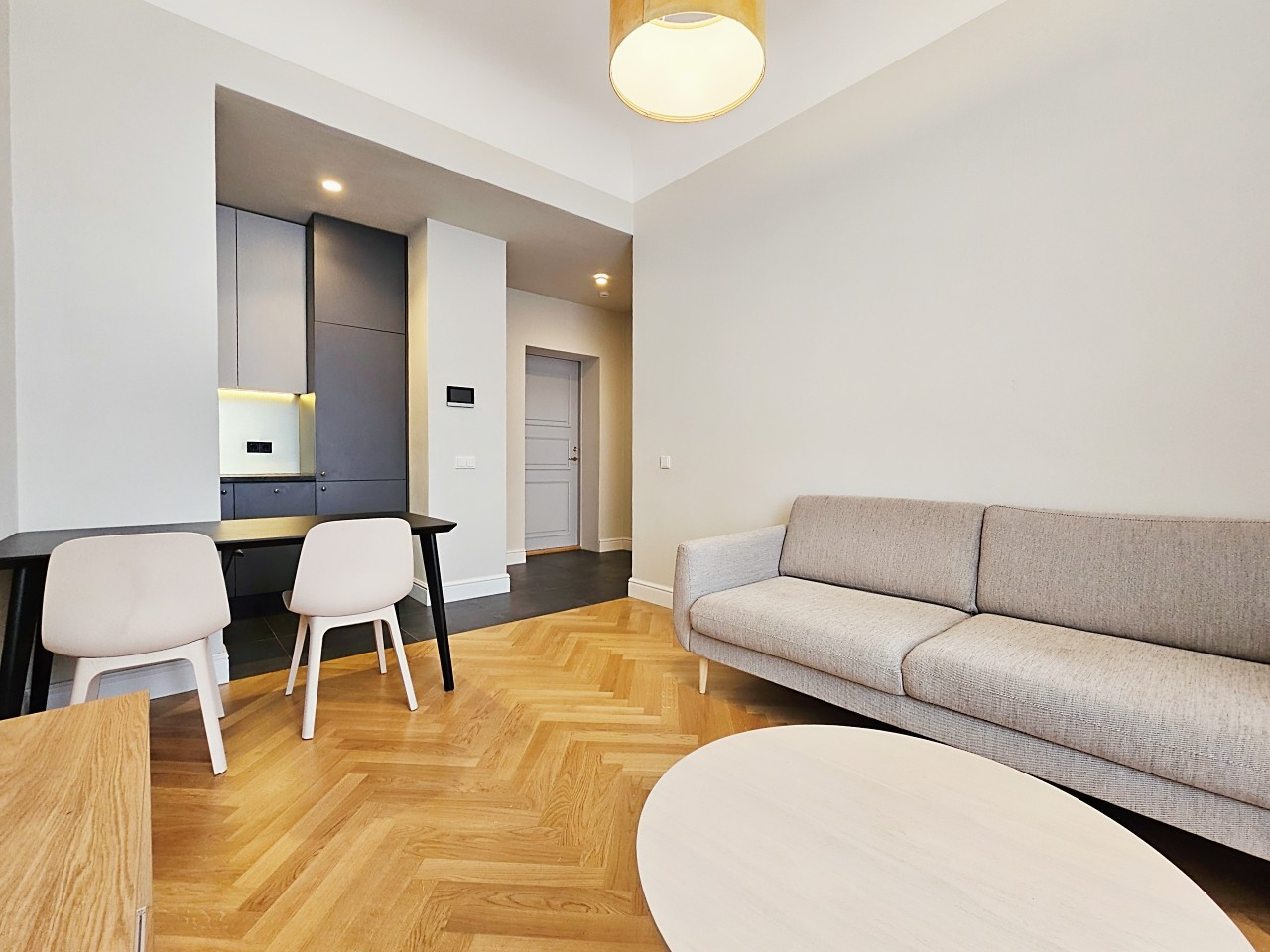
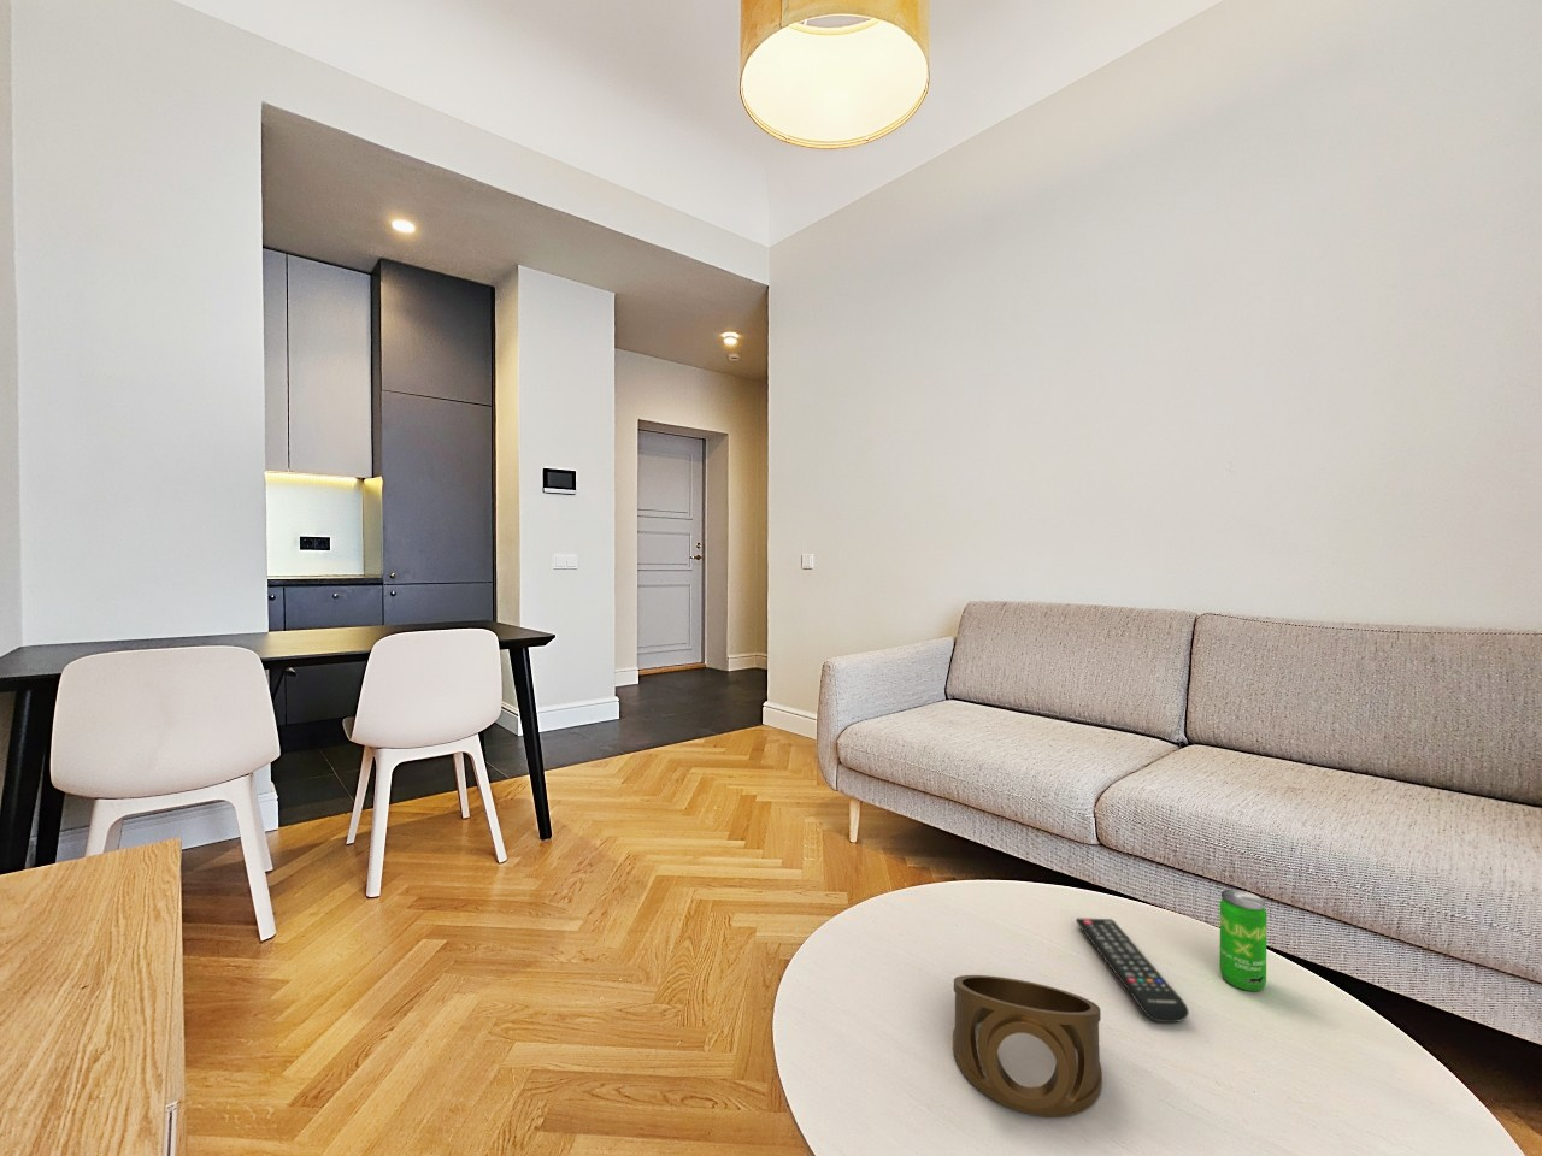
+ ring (1024, 1016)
+ beverage can (1242, 940)
+ remote control (1126, 962)
